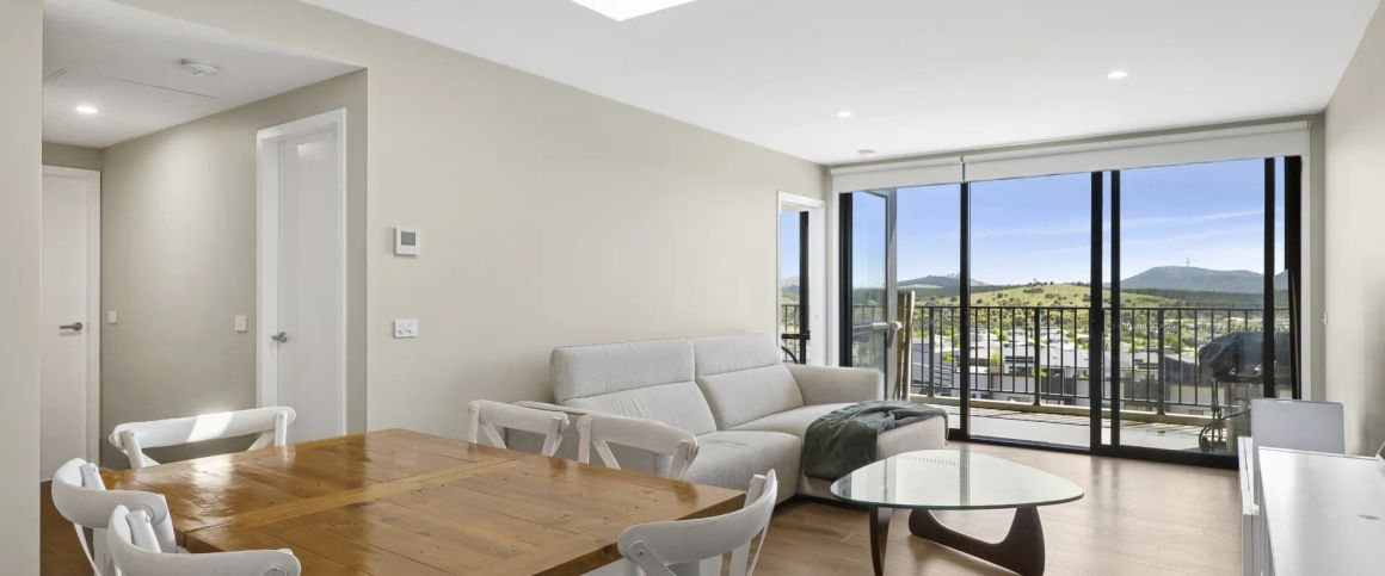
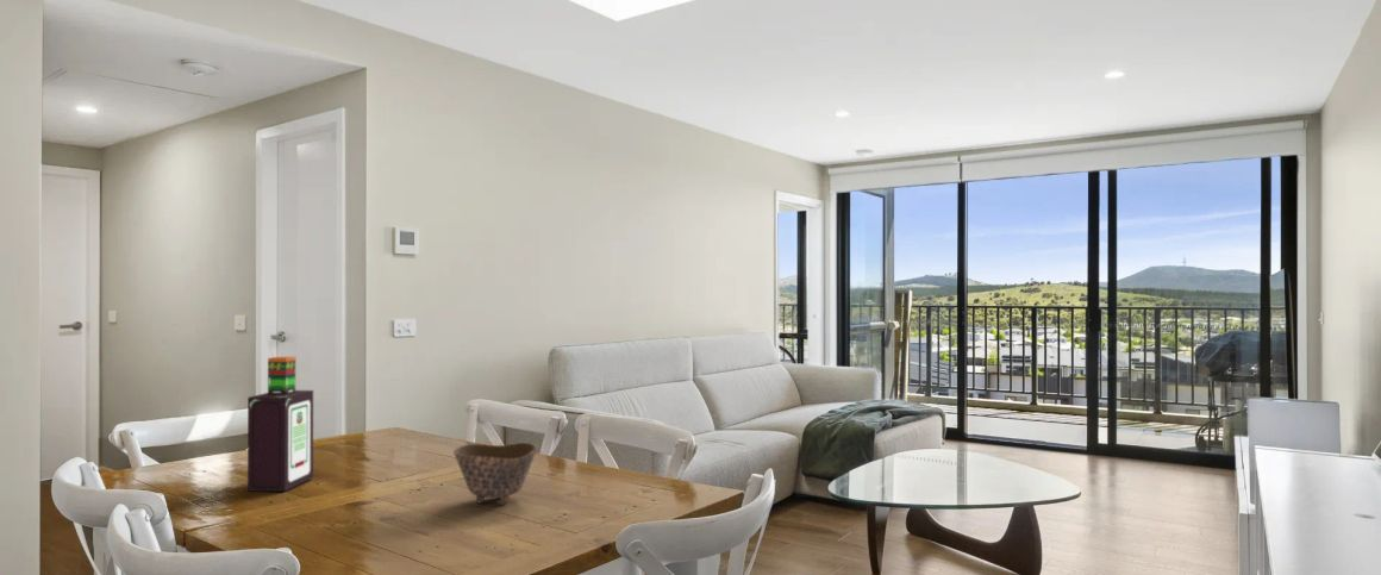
+ bottle (281, 420)
+ bowl (495, 474)
